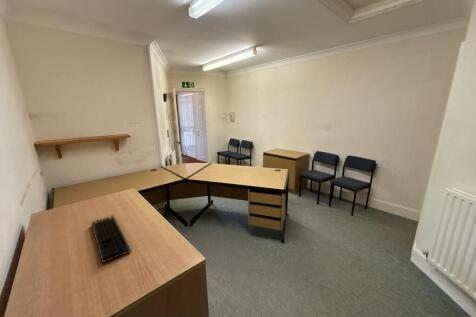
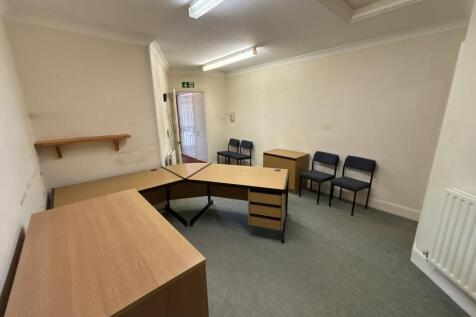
- keyboard (108, 235)
